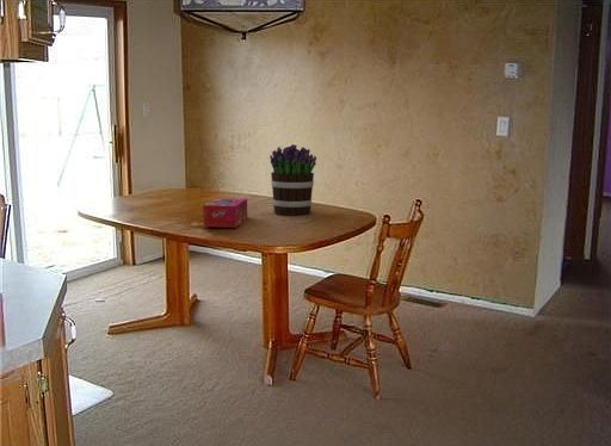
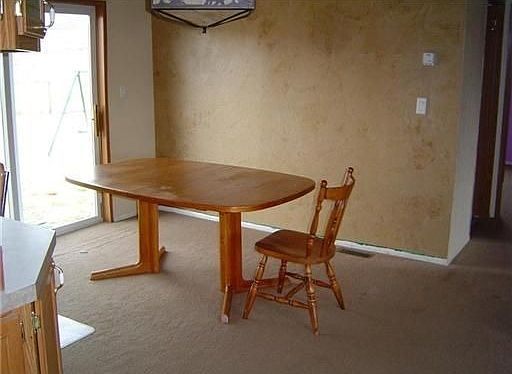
- tissue box (226, 211)
- bouquet (291, 178)
